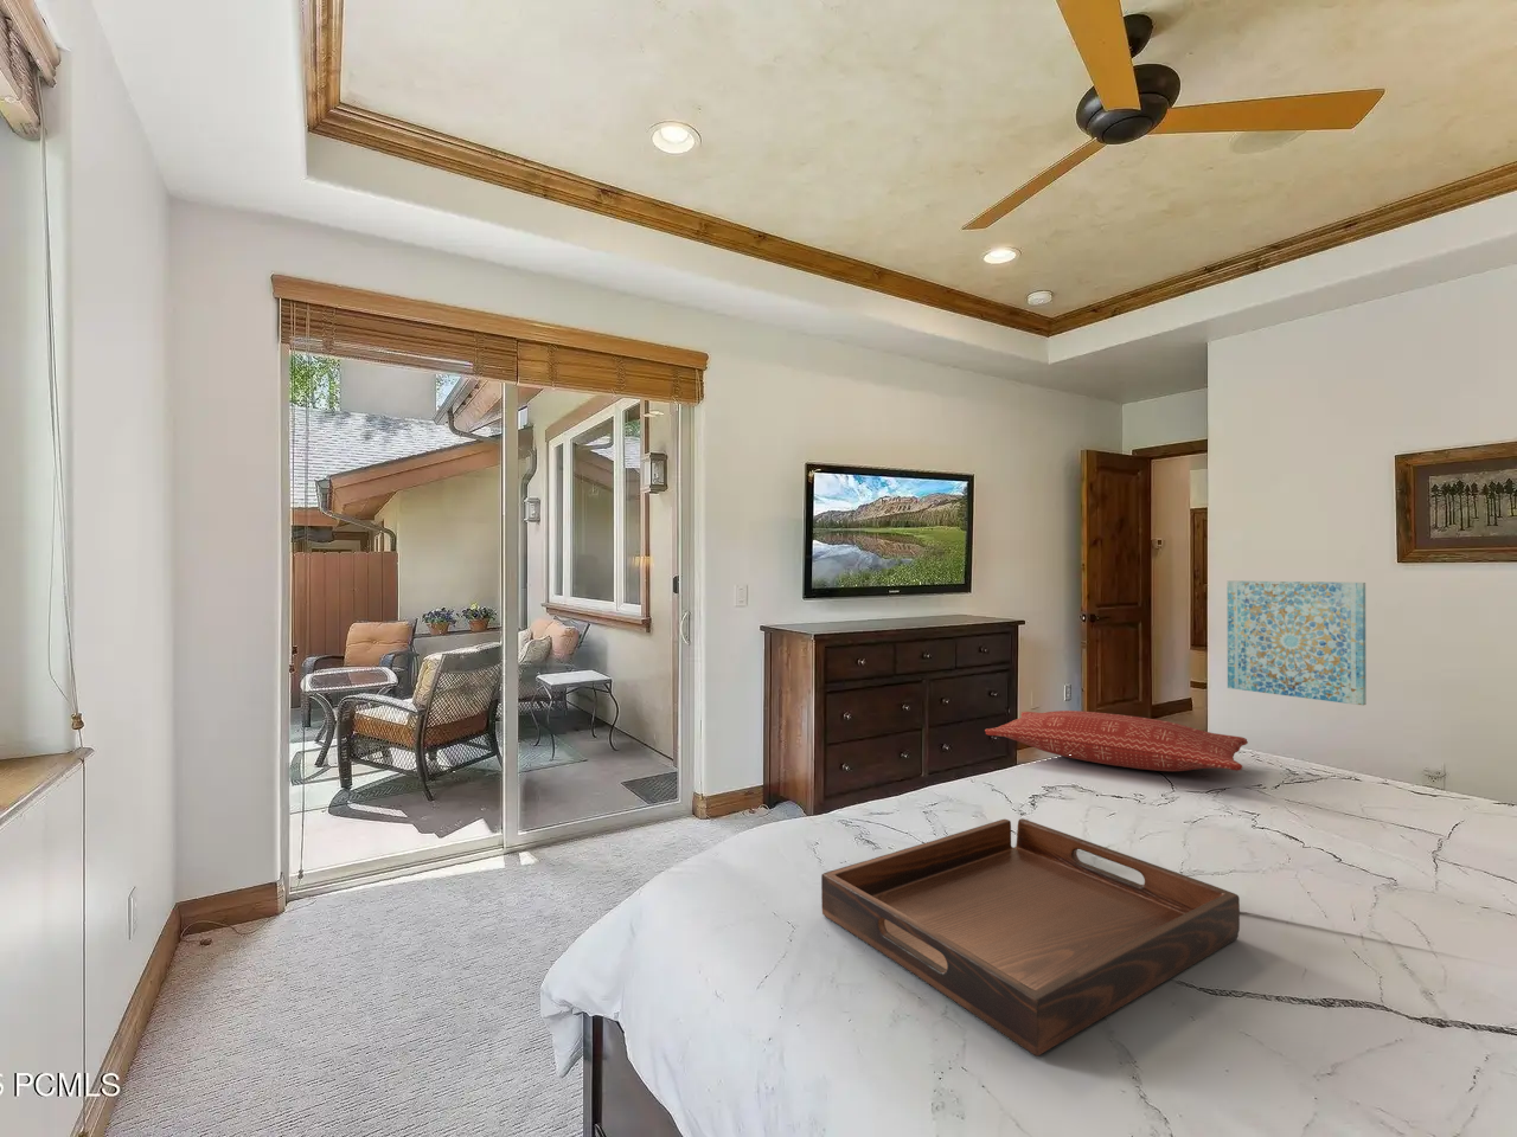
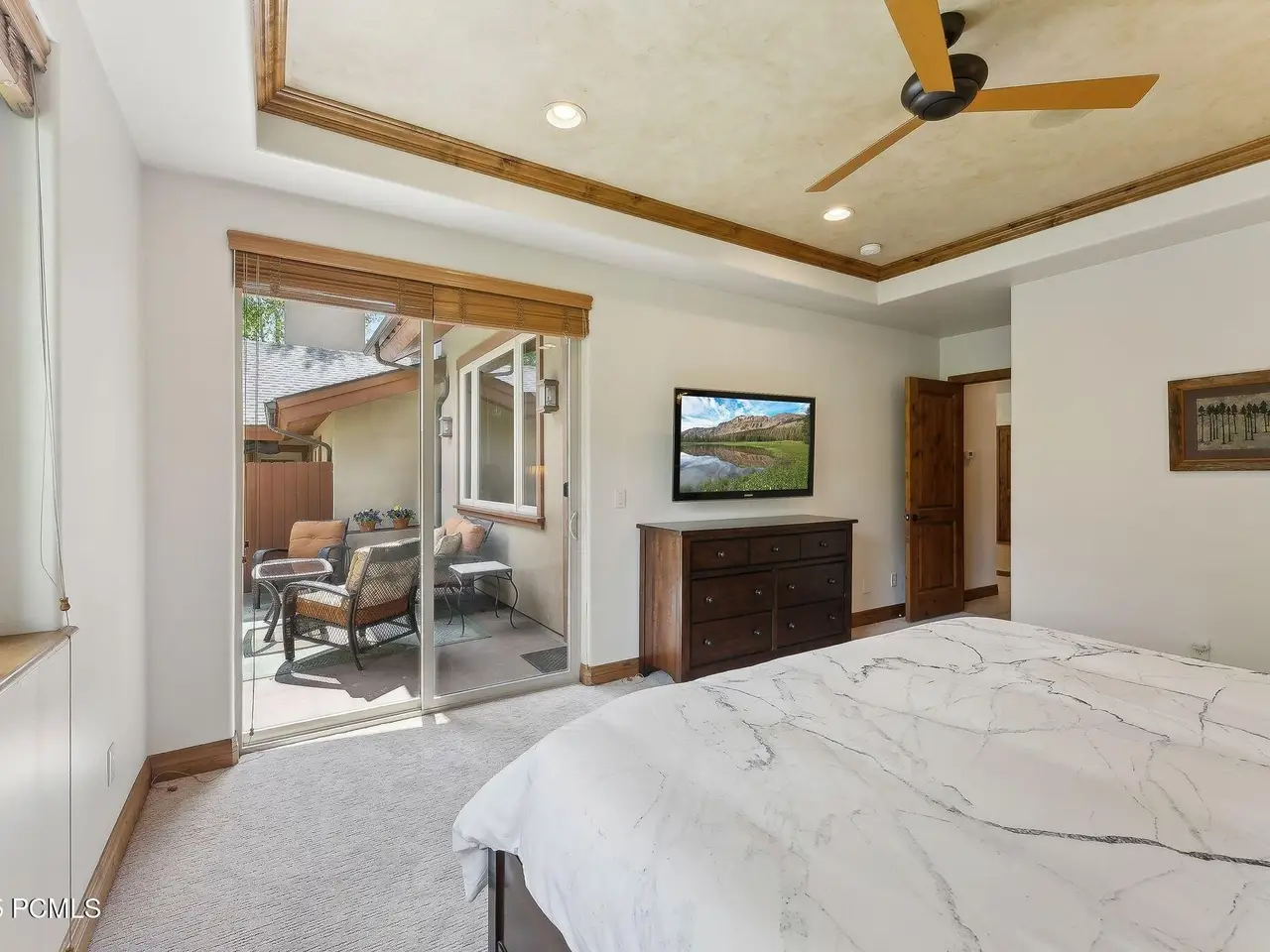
- serving tray (1022, 904)
- wall art (1291, 639)
- pillow (1113, 738)
